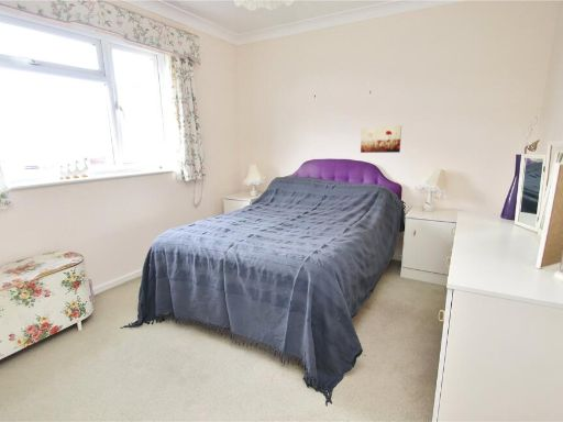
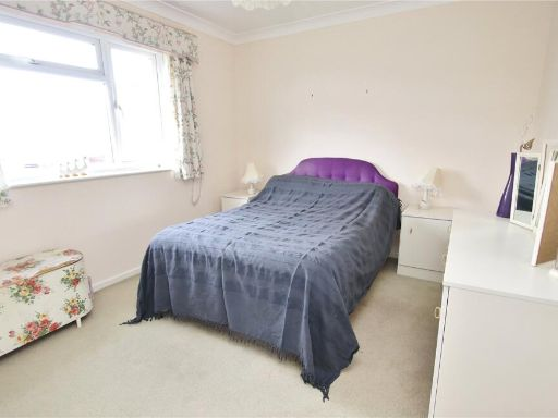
- wall art (379, 140)
